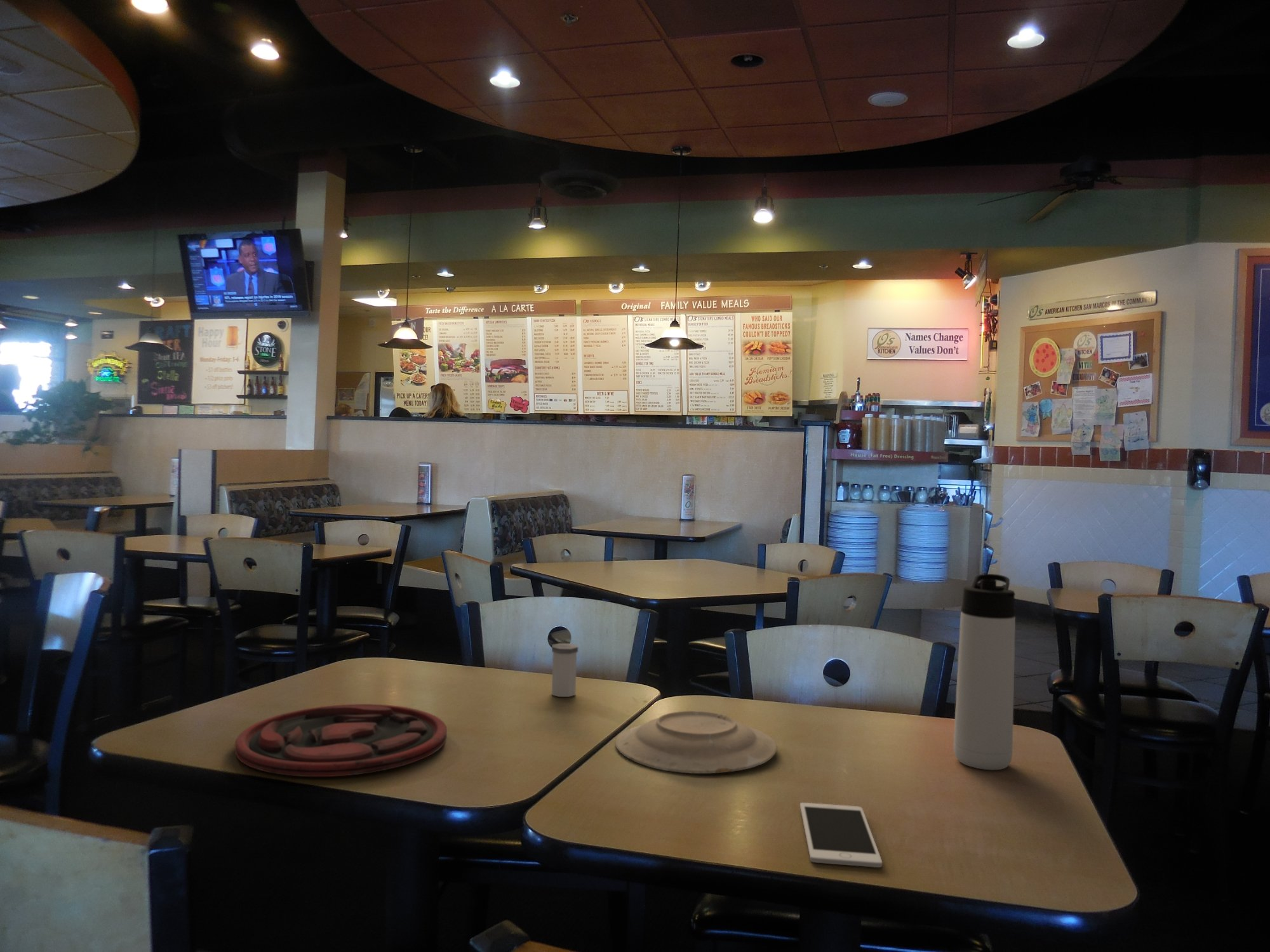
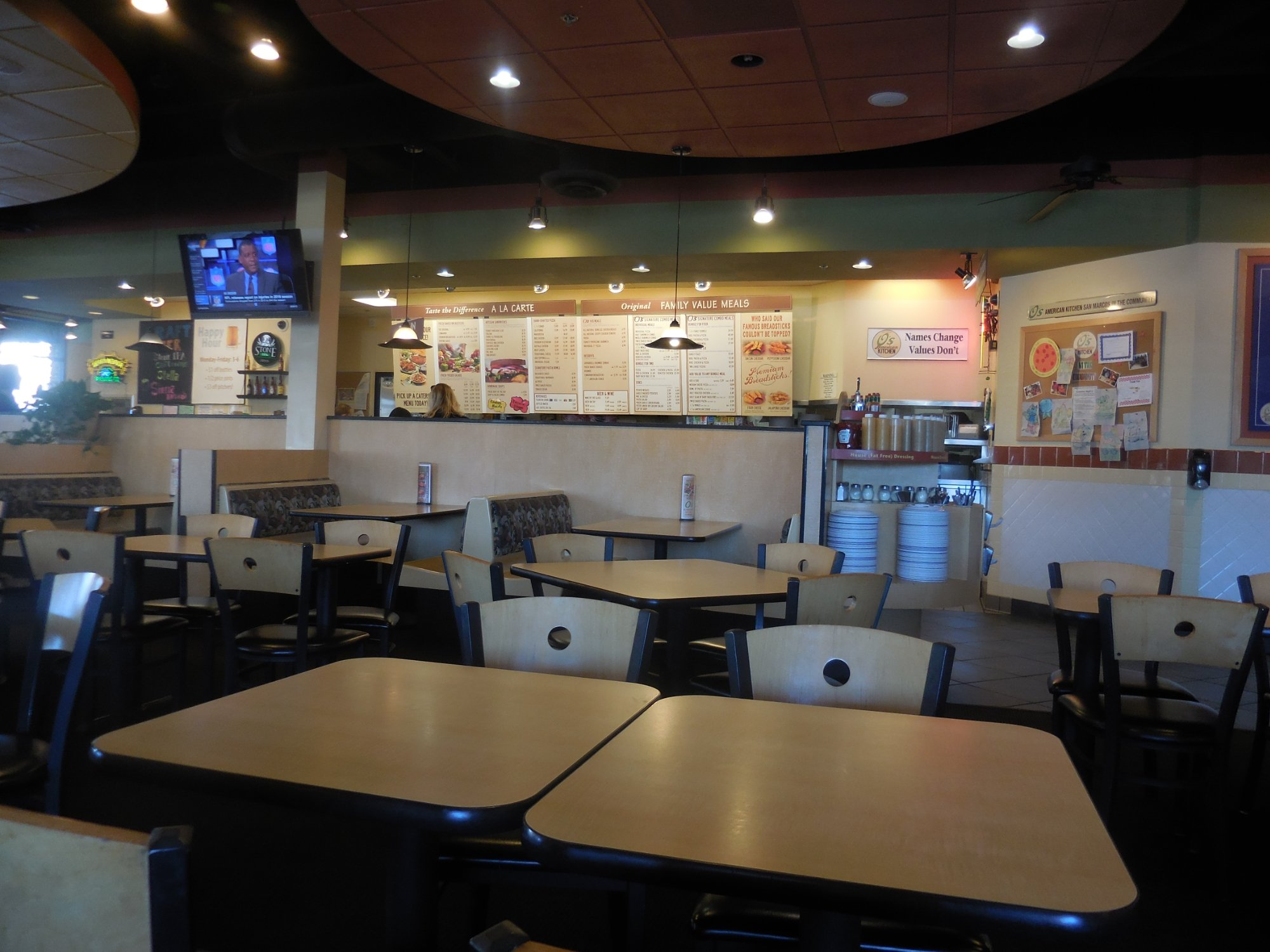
- cell phone (838, 832)
- plate (345, 735)
- salt shaker (564, 670)
- plate (696, 734)
- thermos bottle (987, 668)
